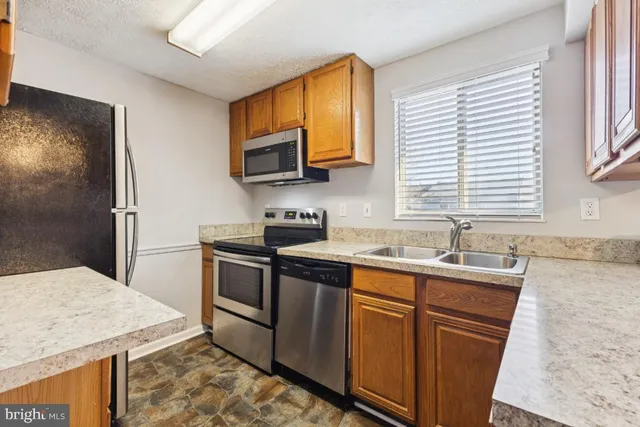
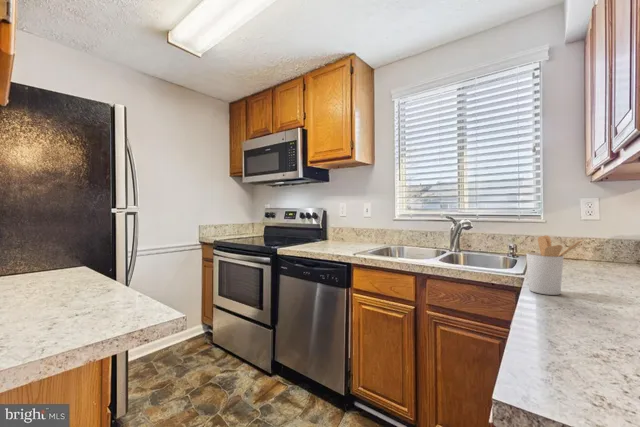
+ utensil holder (554, 264)
